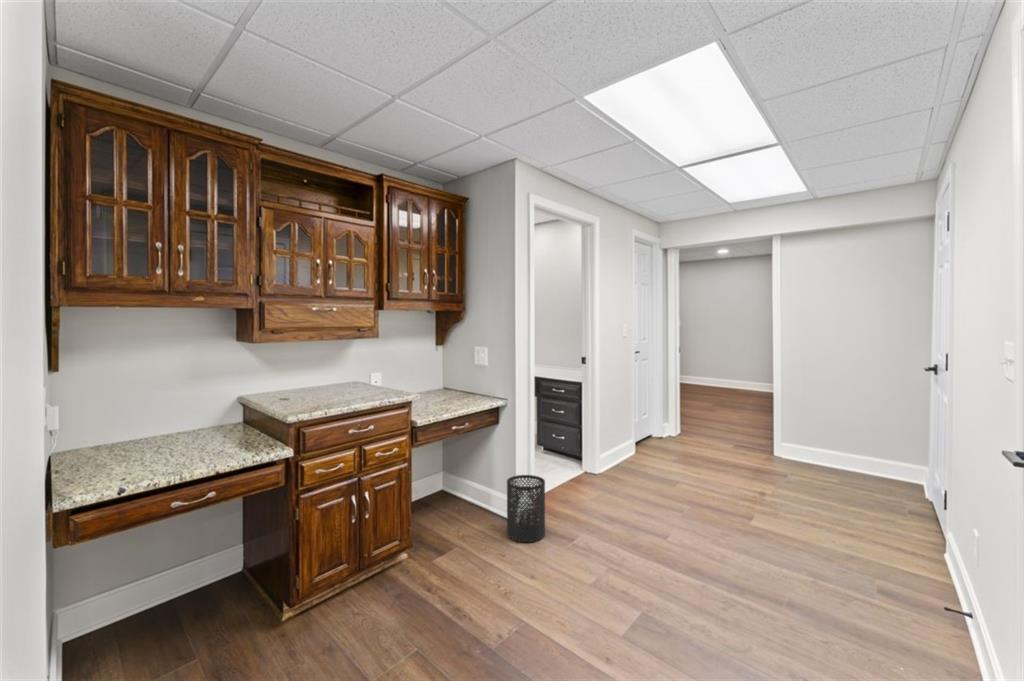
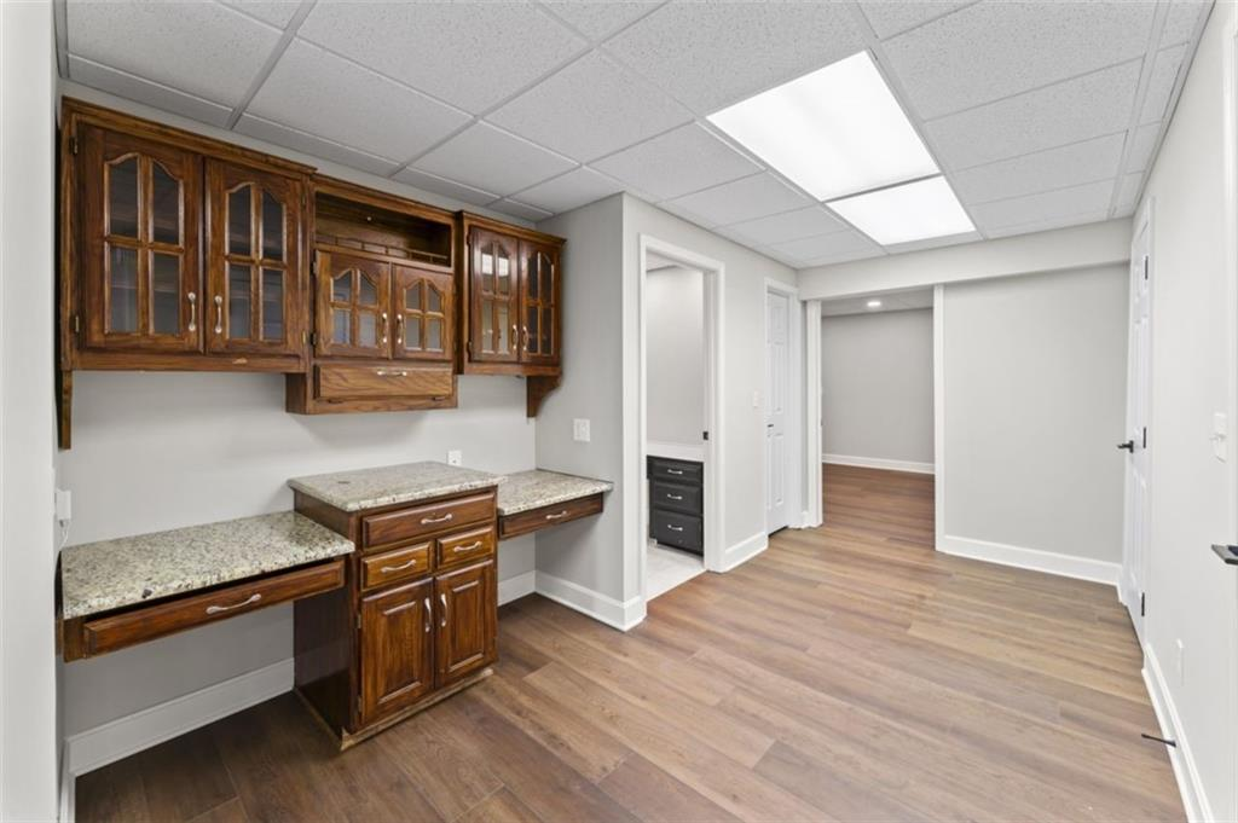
- trash can (525, 507)
